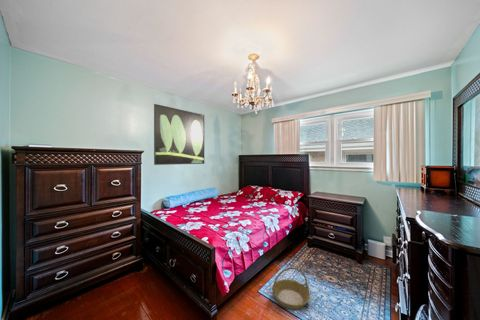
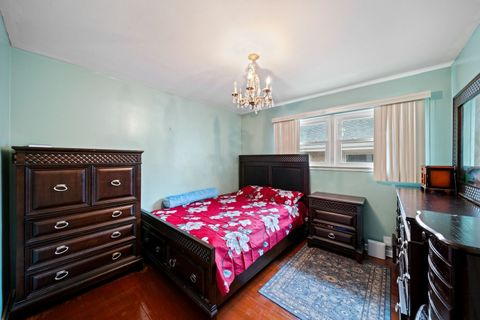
- basket (290, 283)
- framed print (181, 137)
